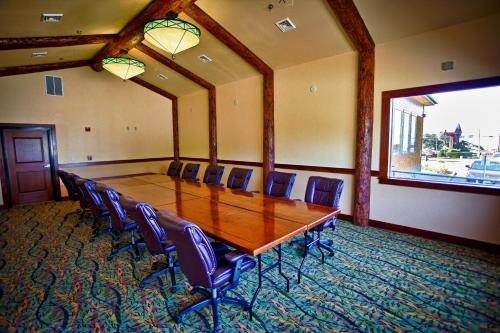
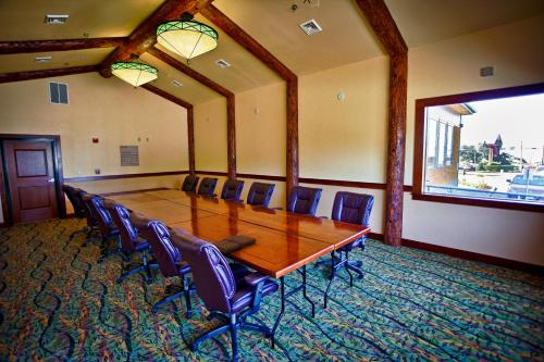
+ book (234, 241)
+ wall art (129, 155)
